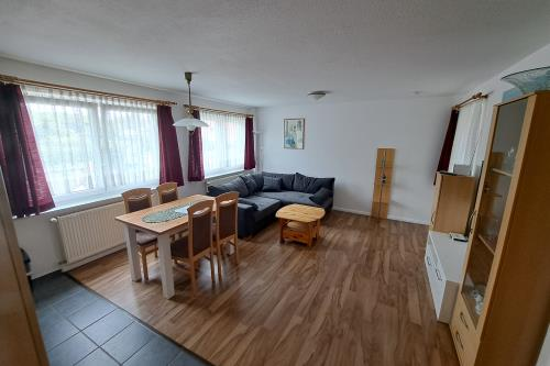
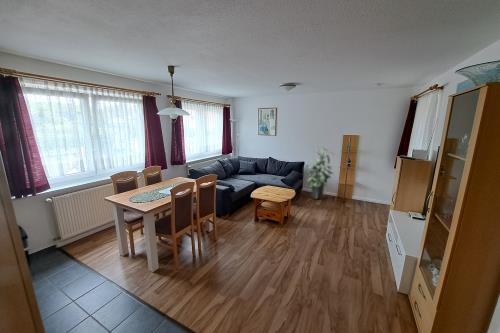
+ indoor plant (318, 172)
